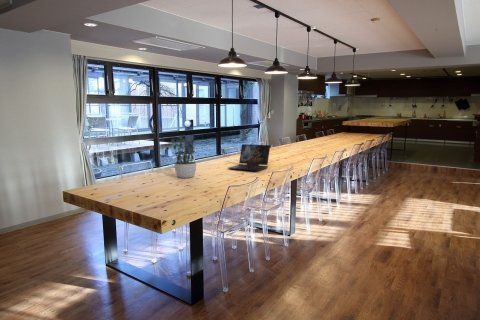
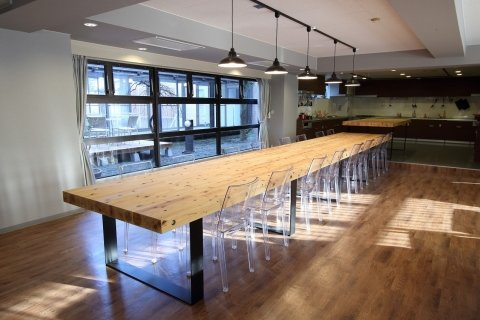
- laptop (249, 157)
- potted plant (183, 155)
